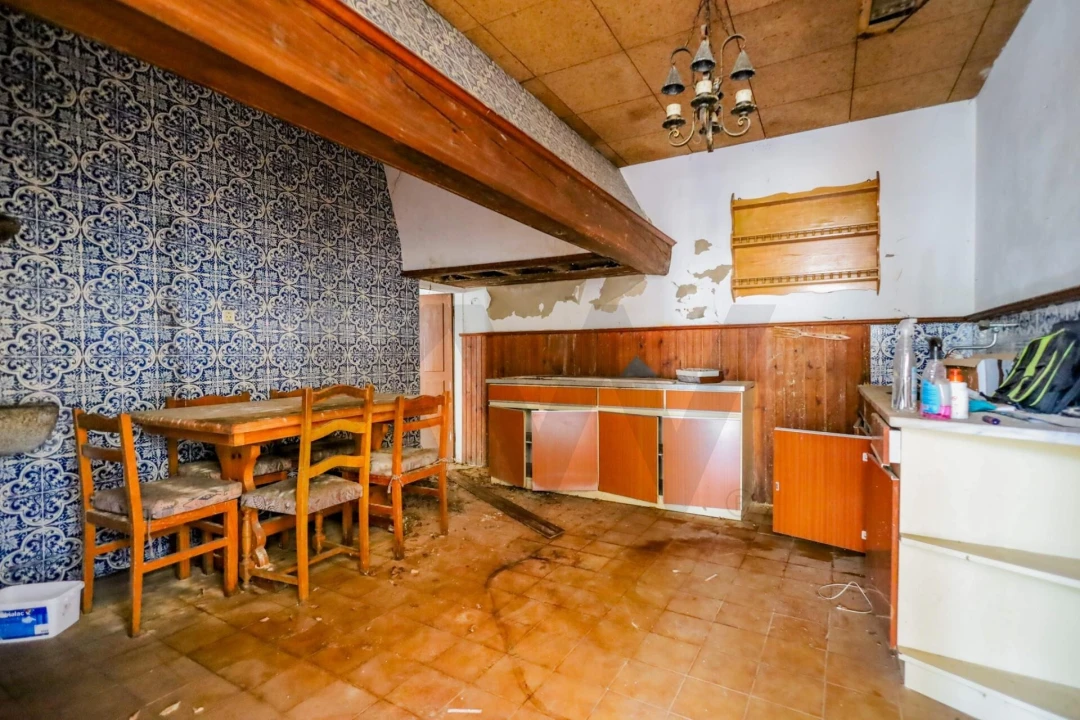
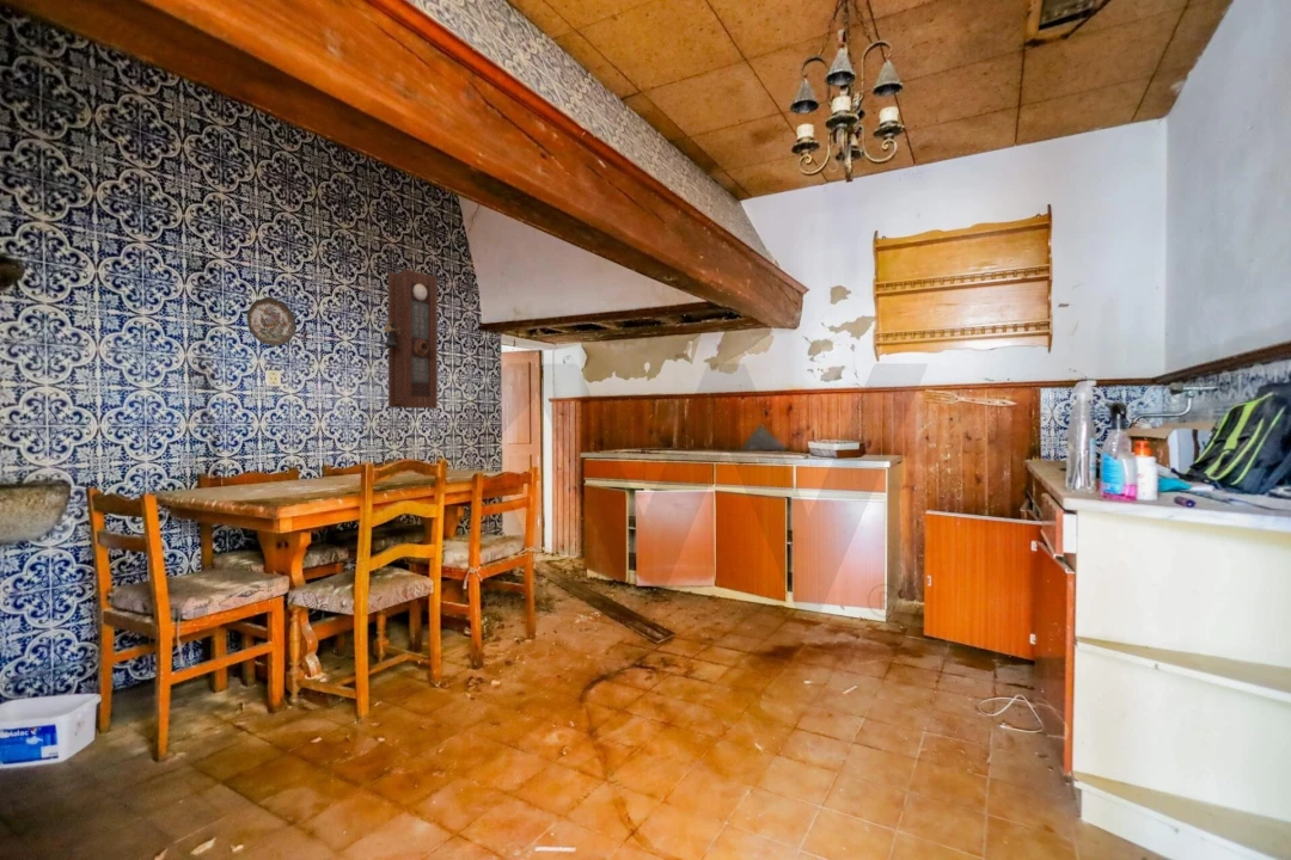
+ decorative plate (270, 321)
+ pendulum clock (409, 340)
